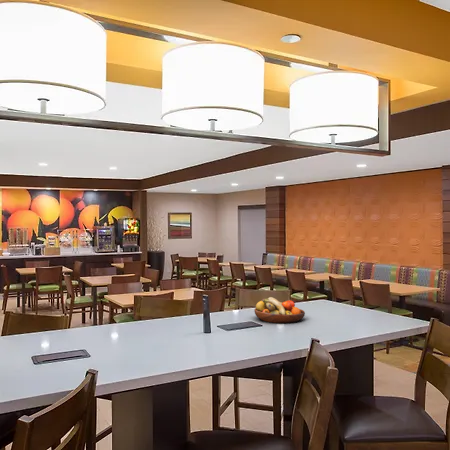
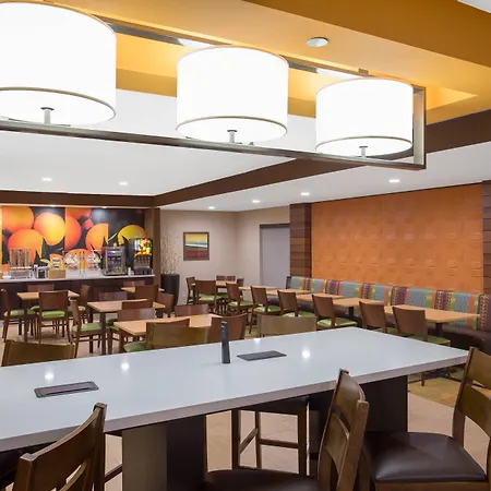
- fruit bowl (279, 308)
